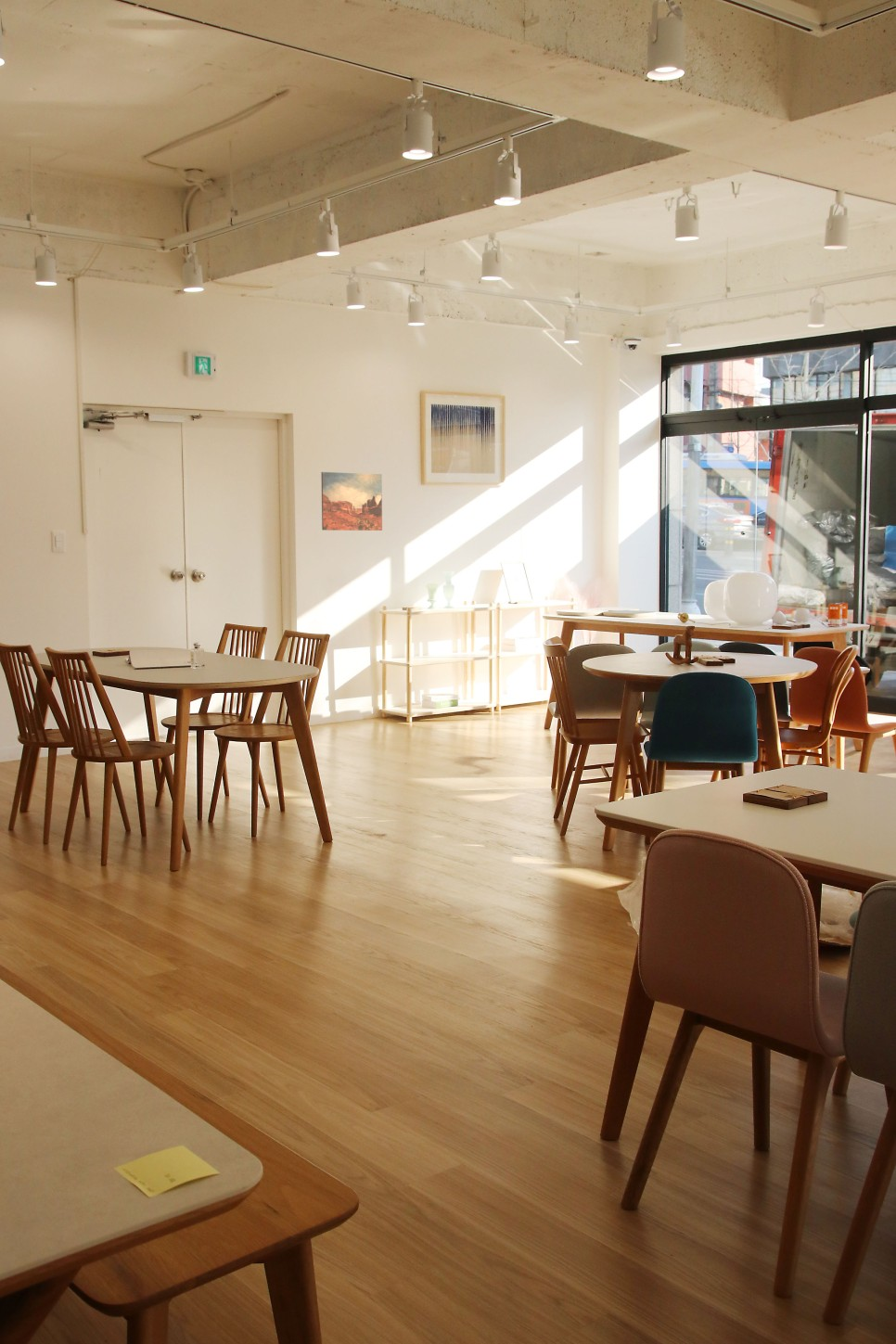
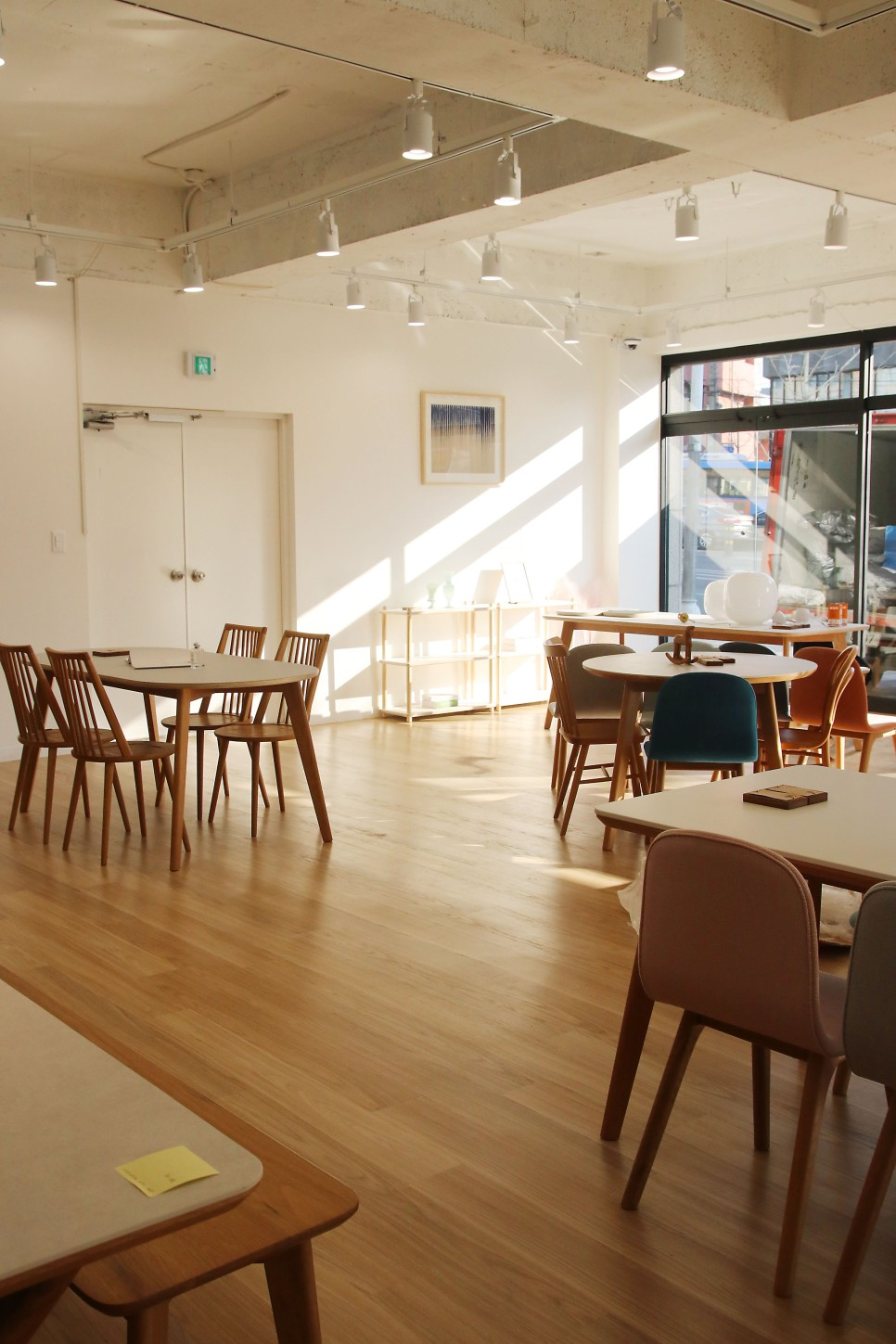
- wall art (352, 502)
